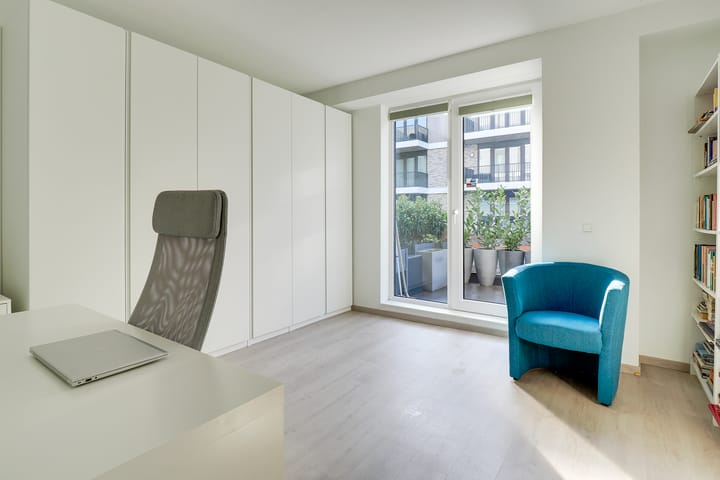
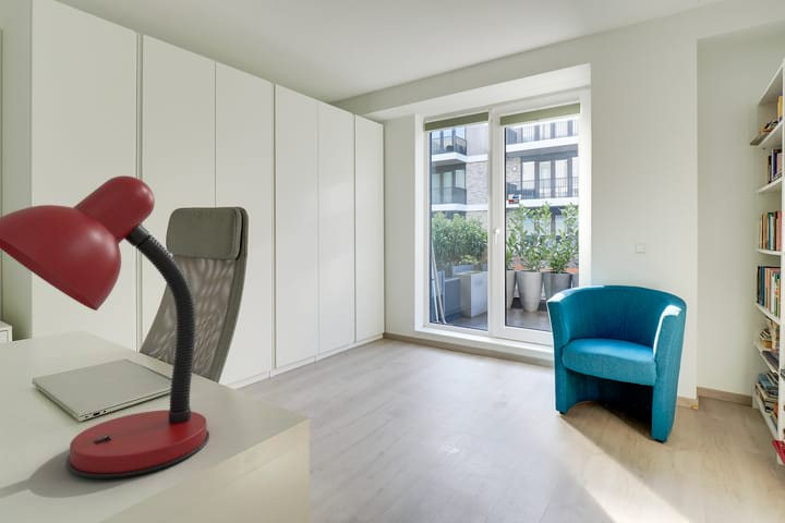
+ desk lamp (99, 306)
